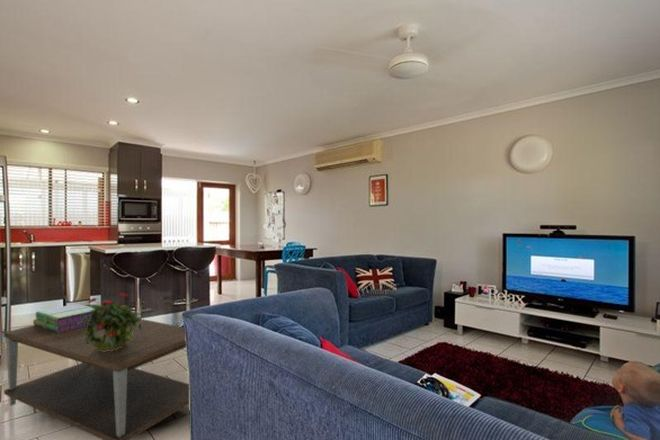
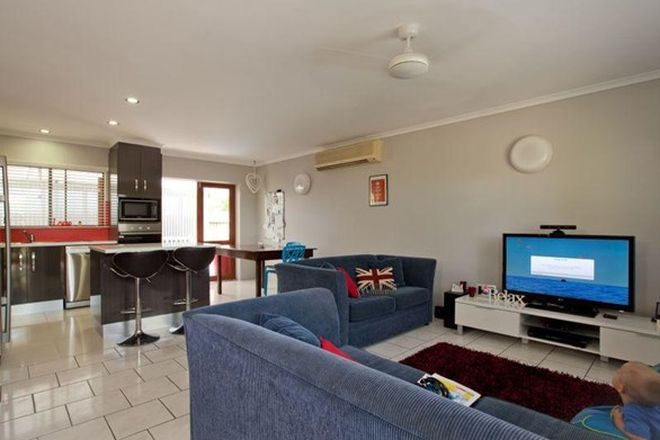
- stack of books (68, 316)
- coffee table (105, 368)
- potted plant (115, 321)
